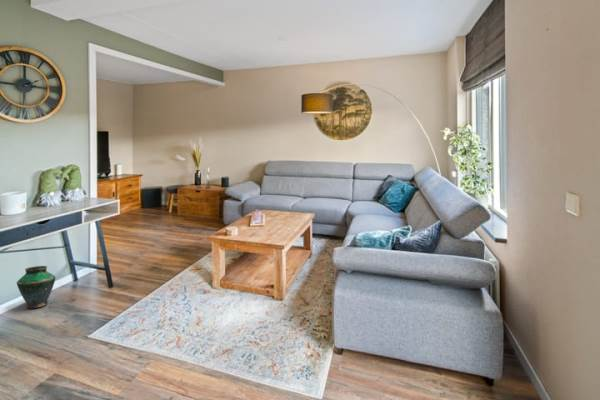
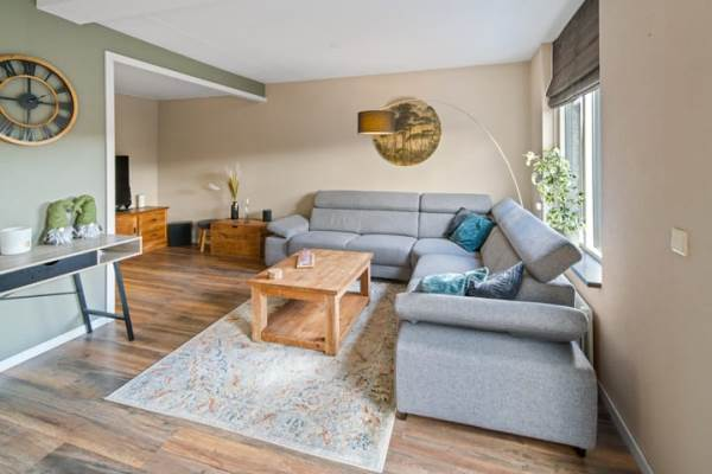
- vase (34, 286)
